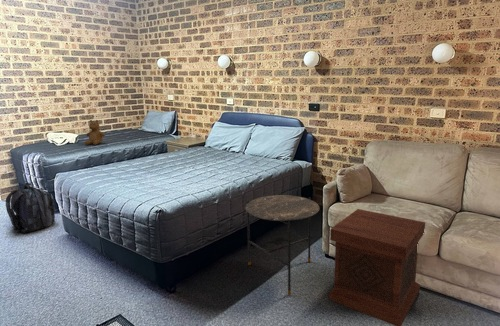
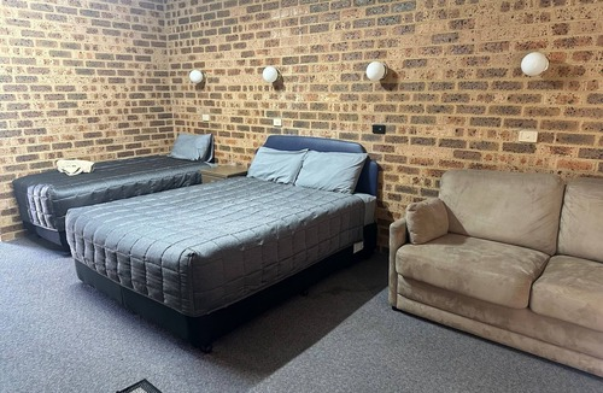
- side table (376, 261)
- backpack (30, 204)
- teddy bear (93, 132)
- side table (288, 239)
